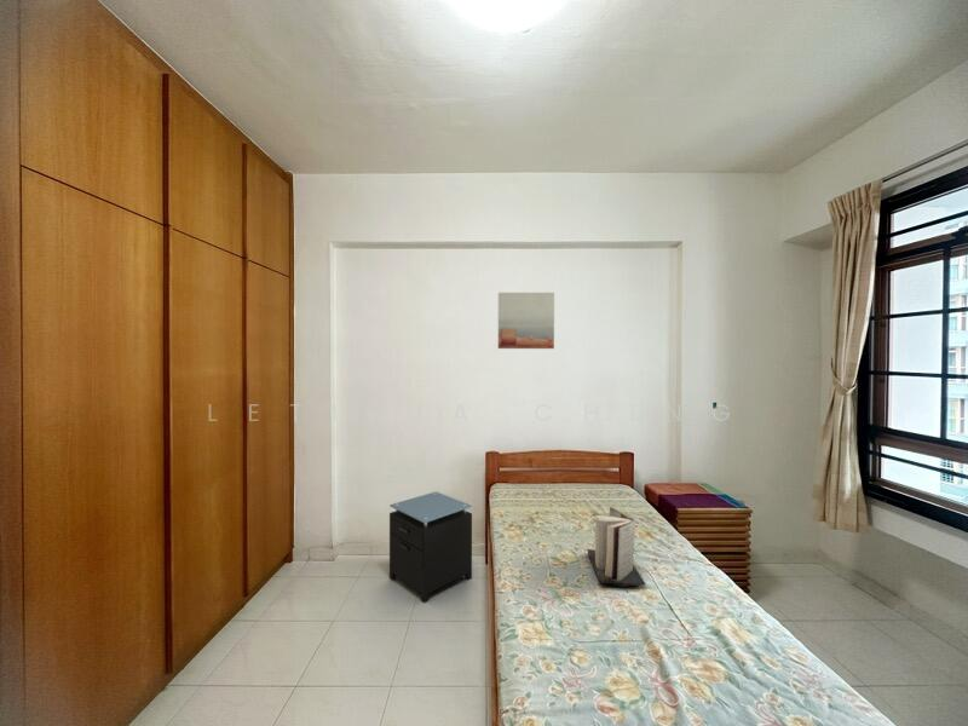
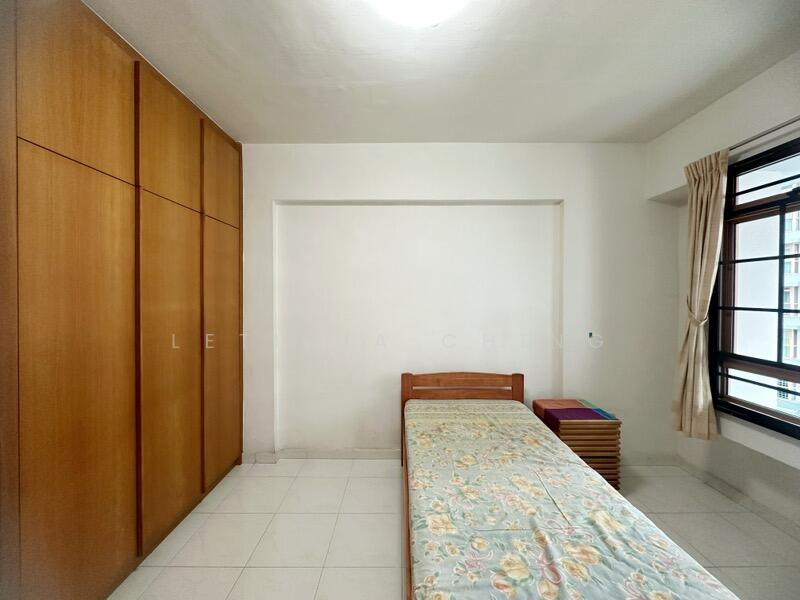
- nightstand (430, 541)
- wall art (525, 321)
- book (613, 542)
